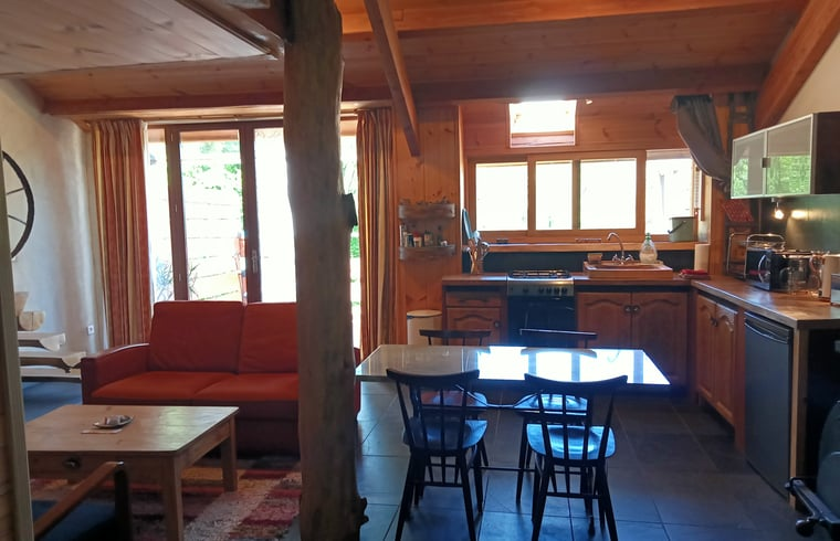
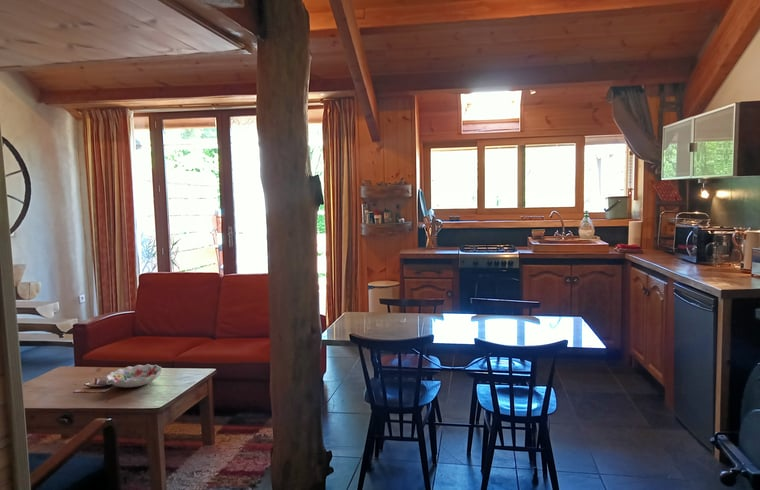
+ decorative bowl (135, 377)
